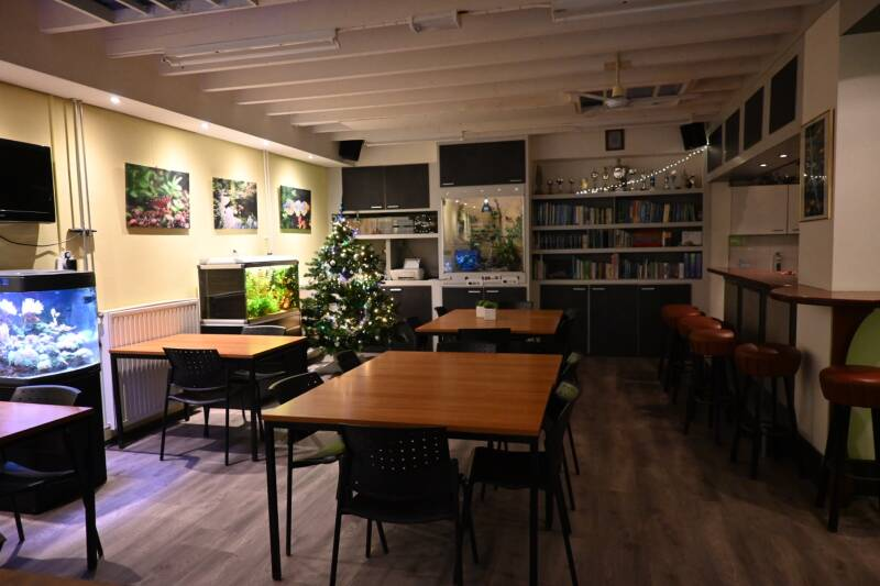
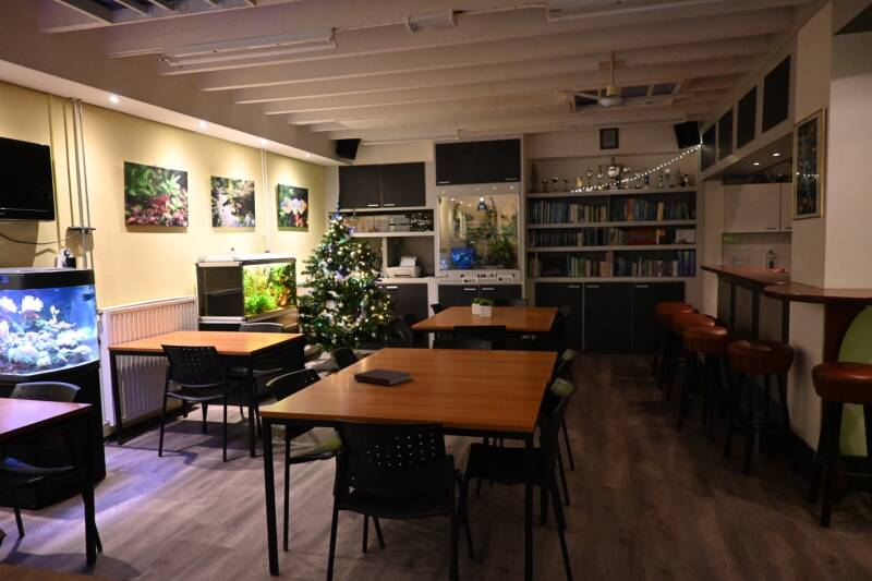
+ notebook (383, 376)
